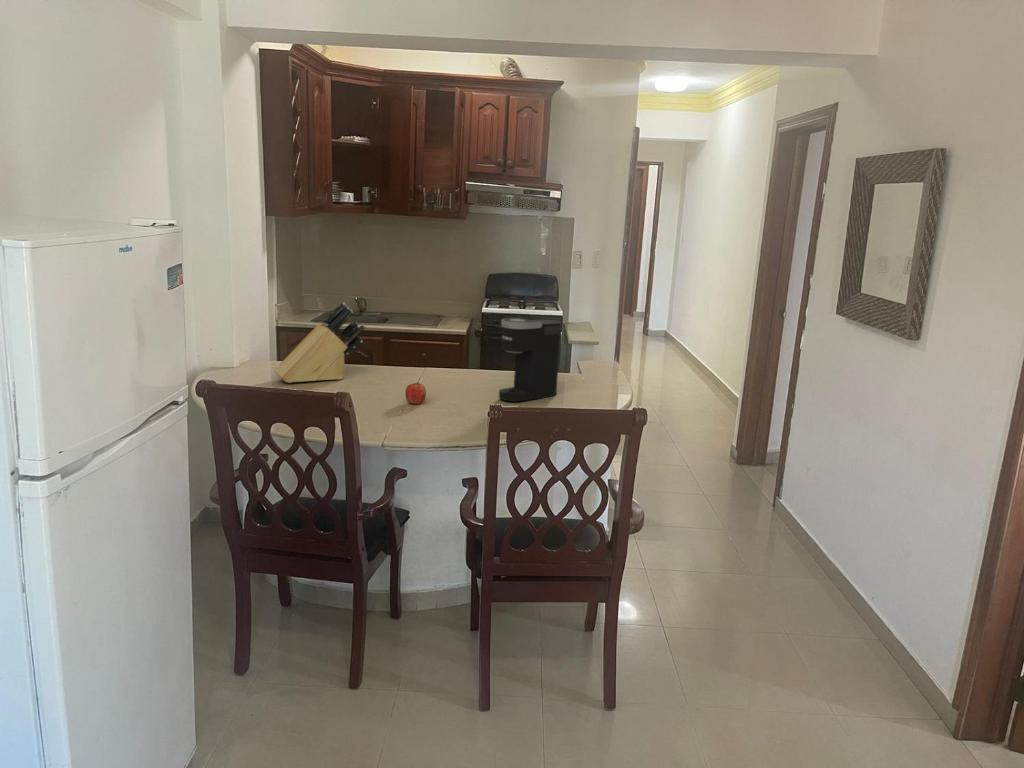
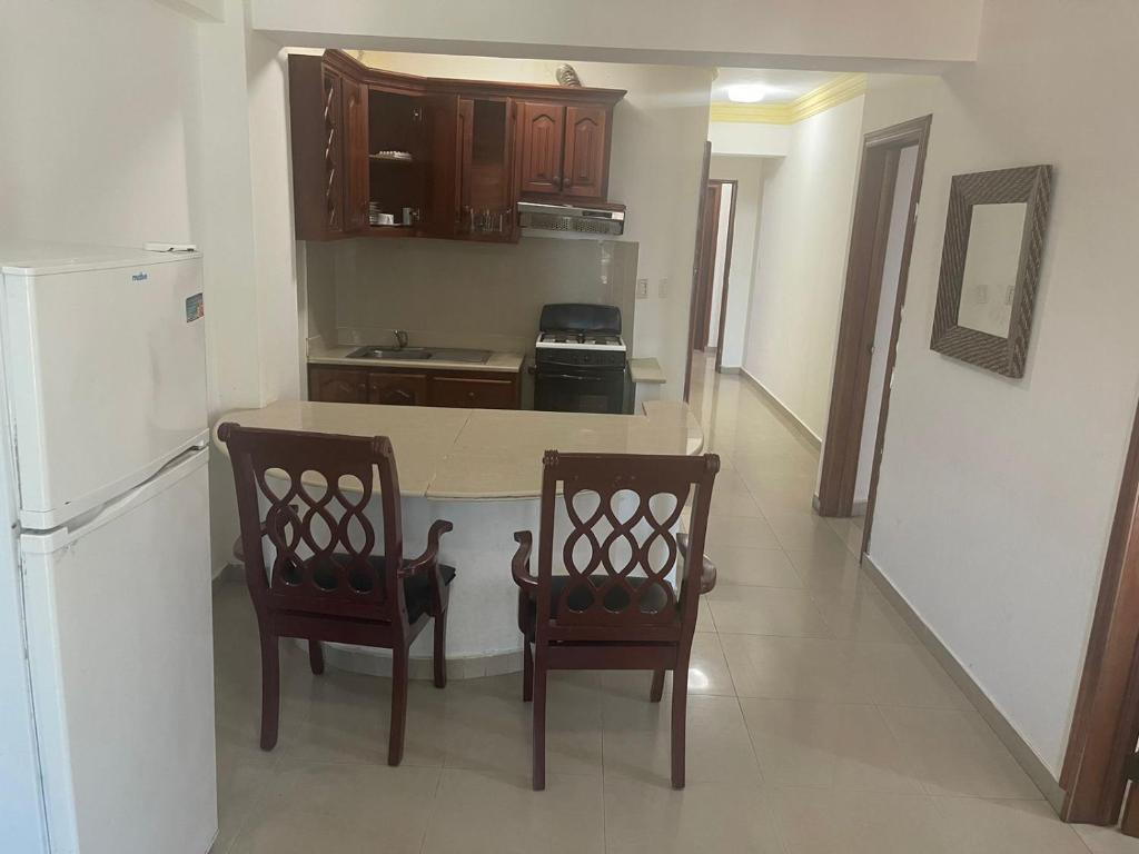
- fruit (415, 392)
- knife block (320, 341)
- coffee maker (529, 358)
